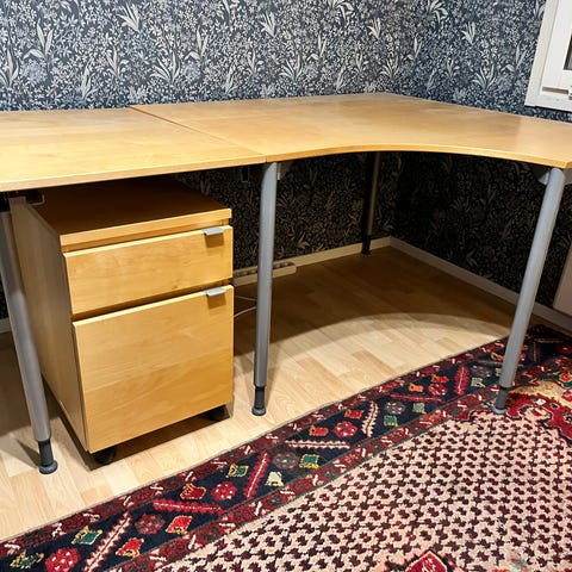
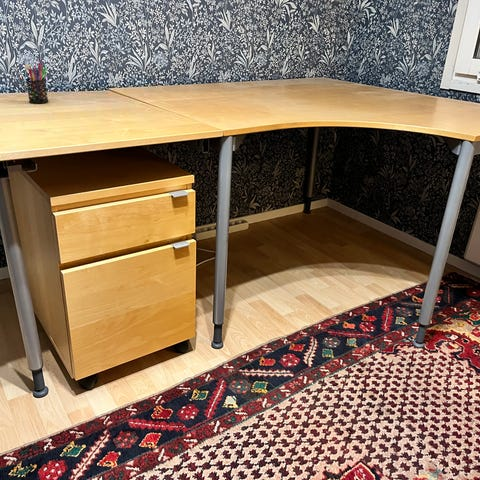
+ pen holder (38, 82)
